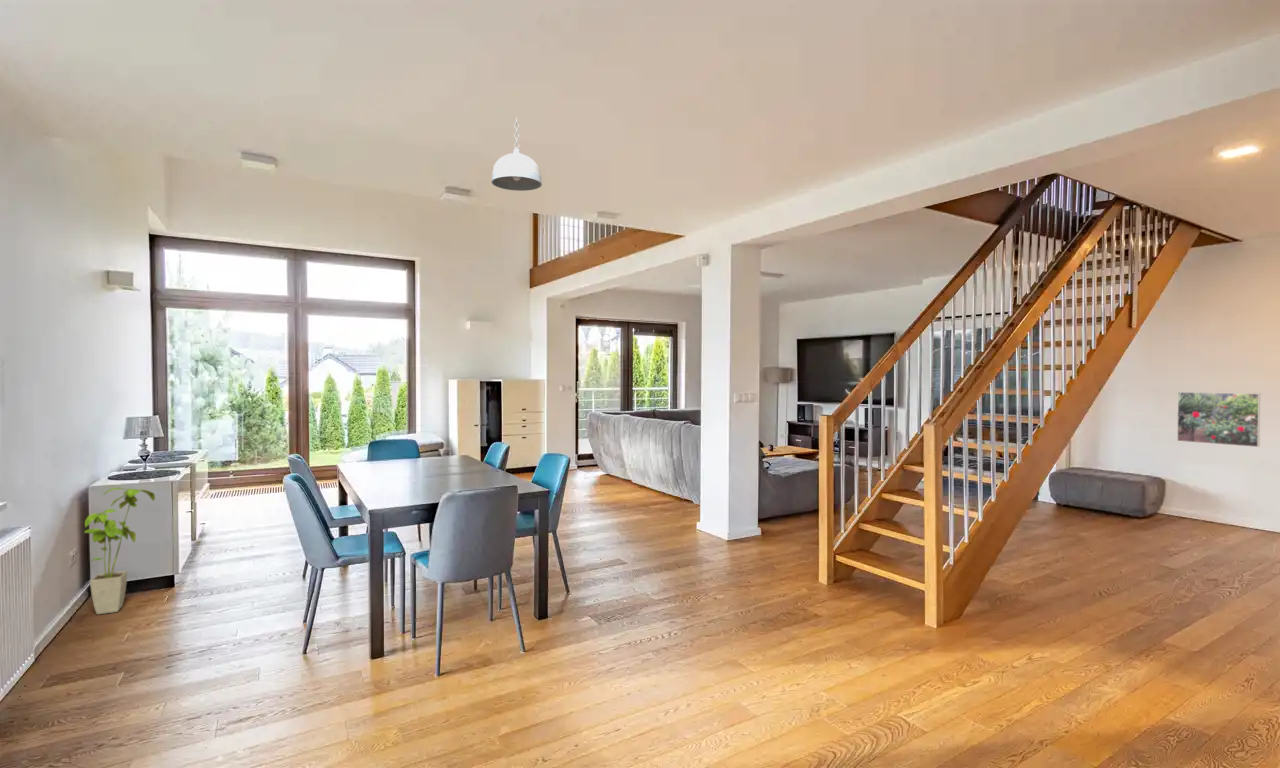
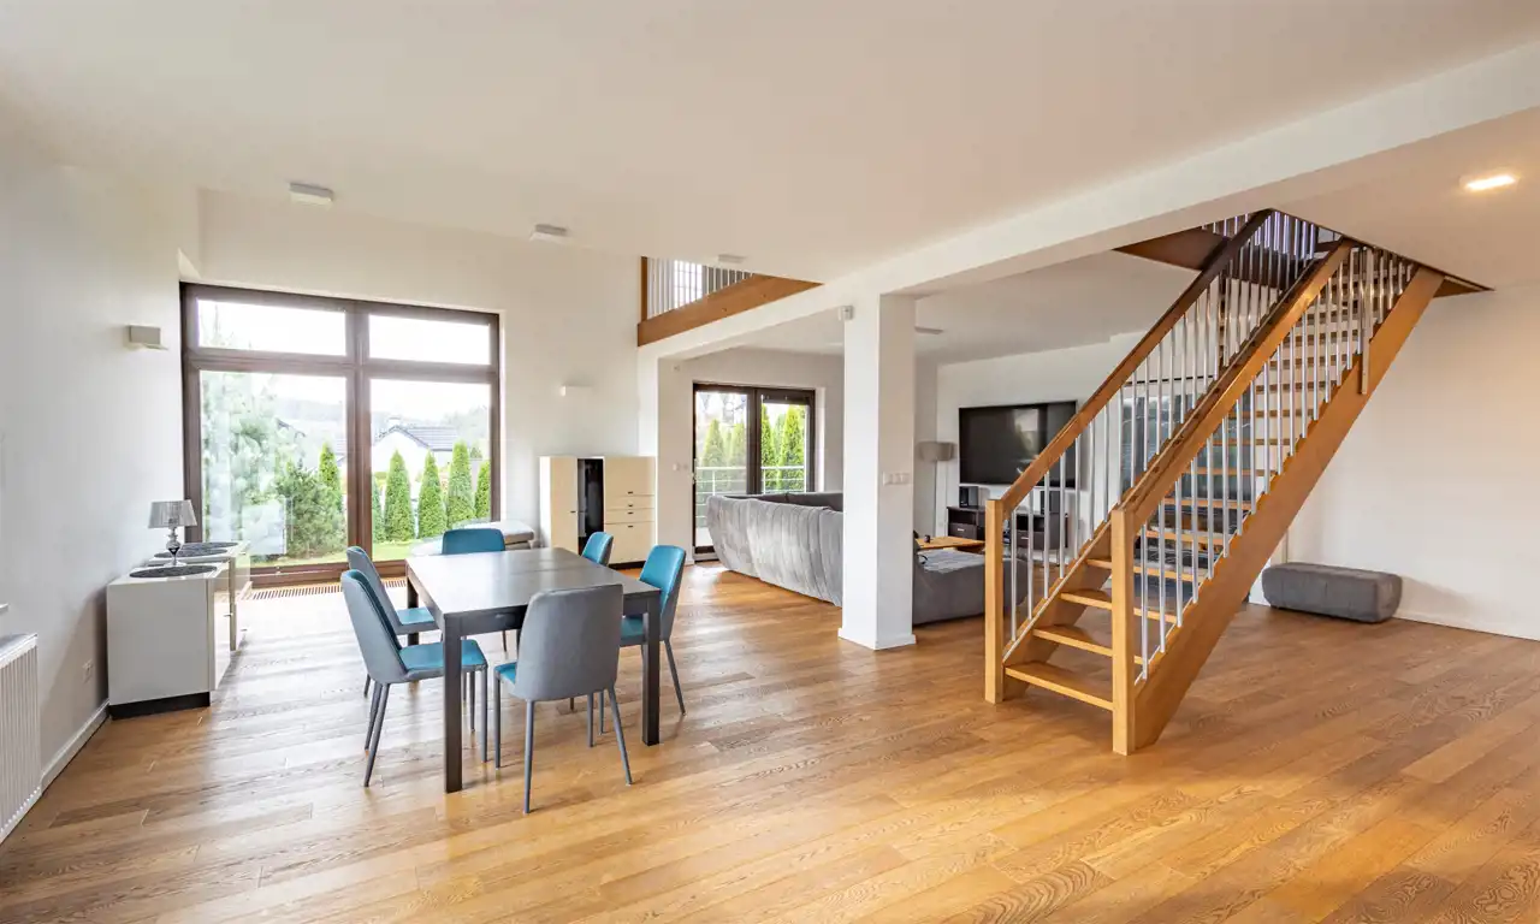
- house plant (118, 547)
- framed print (1216, 418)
- pendant light (516, 150)
